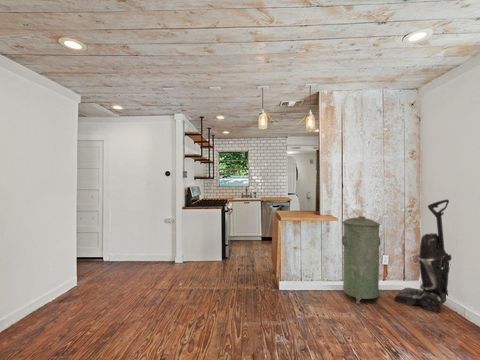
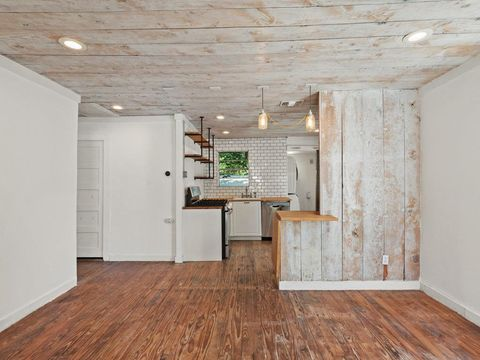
- trash can (360, 256)
- vacuum cleaner (420, 250)
